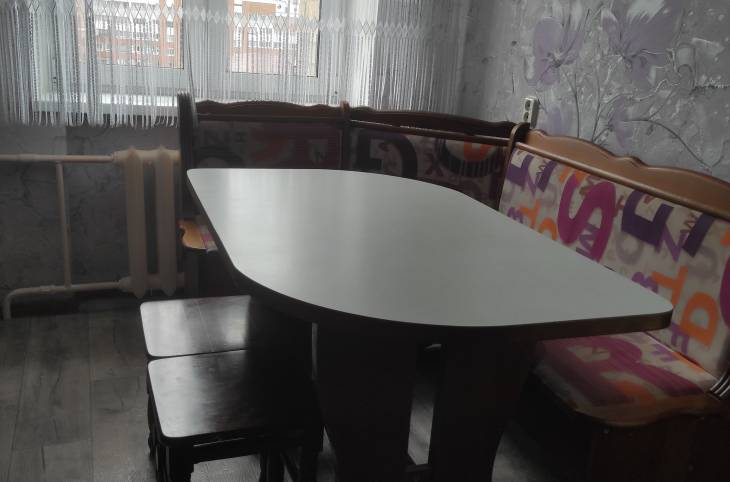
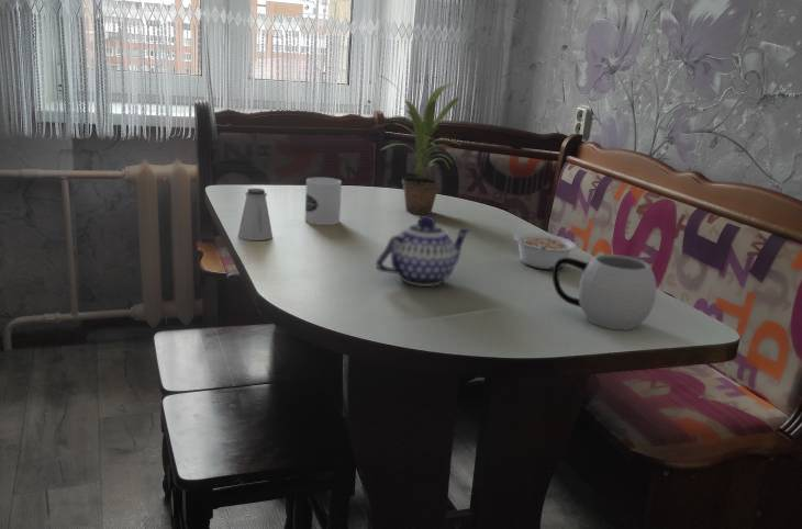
+ teapot (425, 248)
+ mug (320, 199)
+ potted plant (424, 146)
+ mug (602, 288)
+ saltshaker (255, 213)
+ legume (545, 250)
